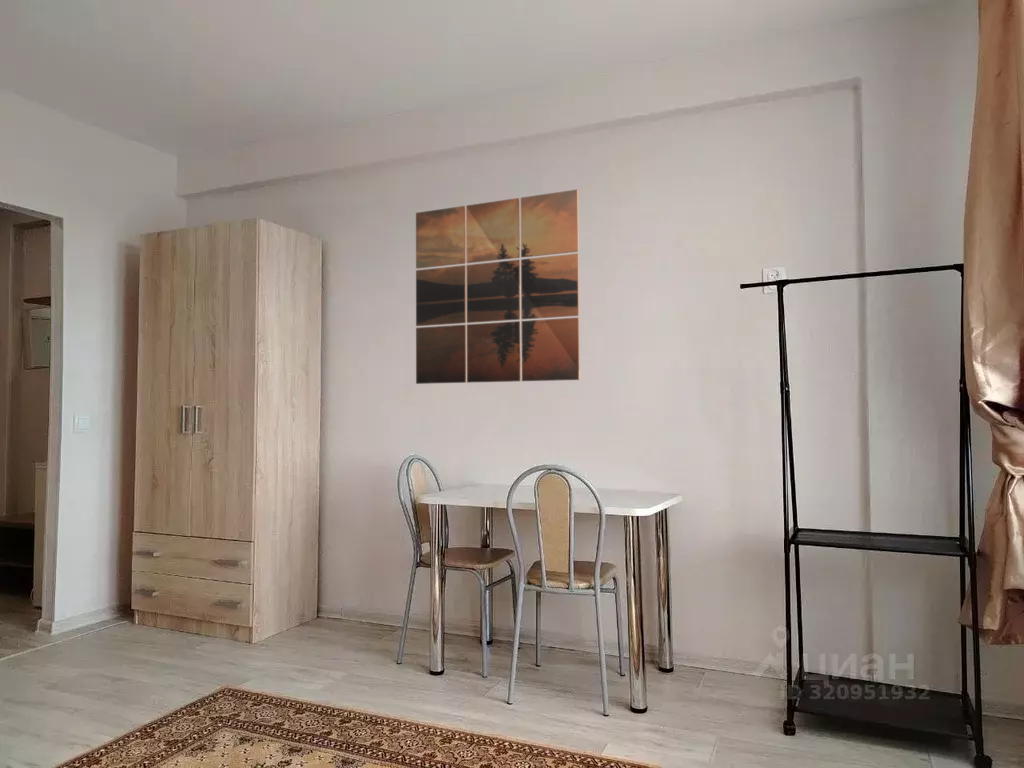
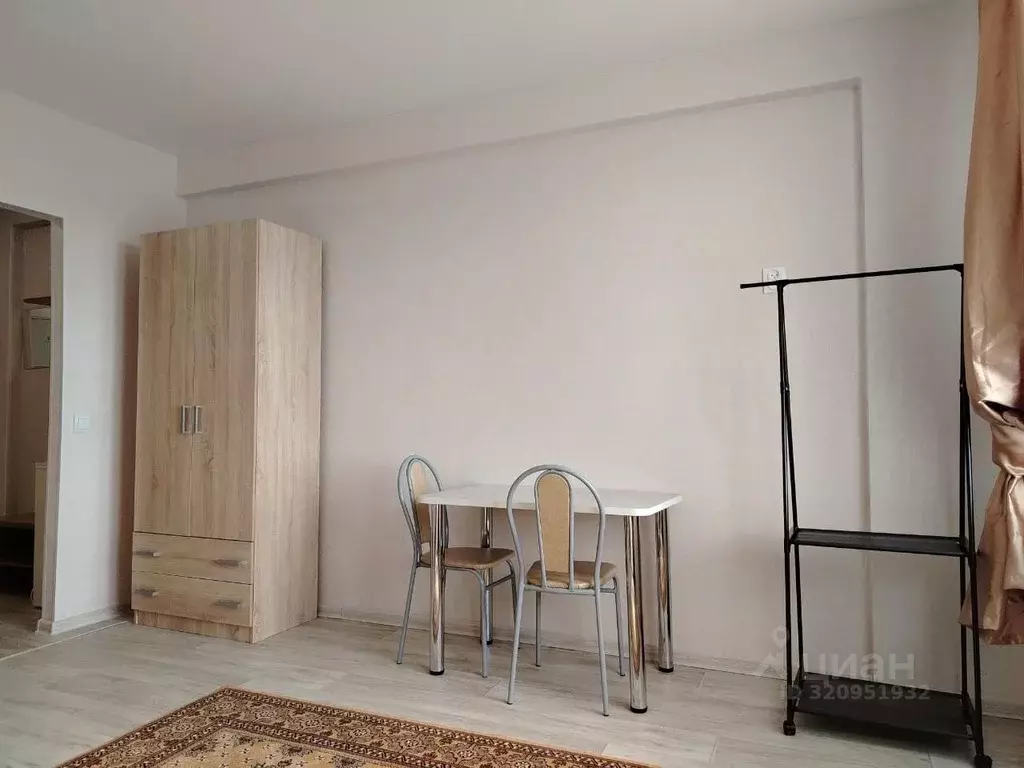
- wall art (493, 291)
